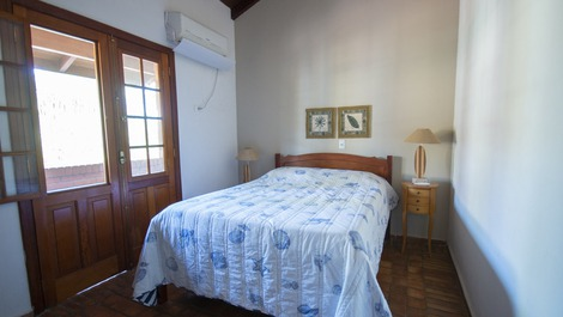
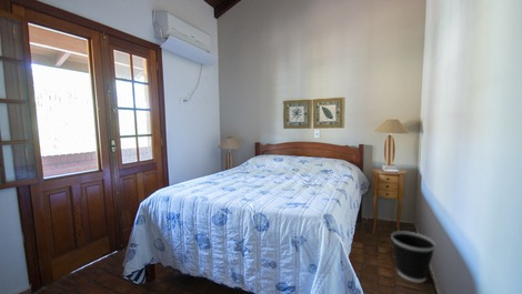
+ wastebasket (411, 256)
